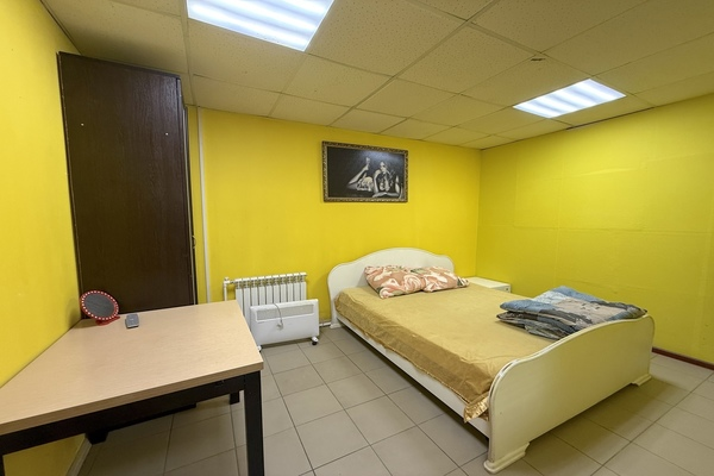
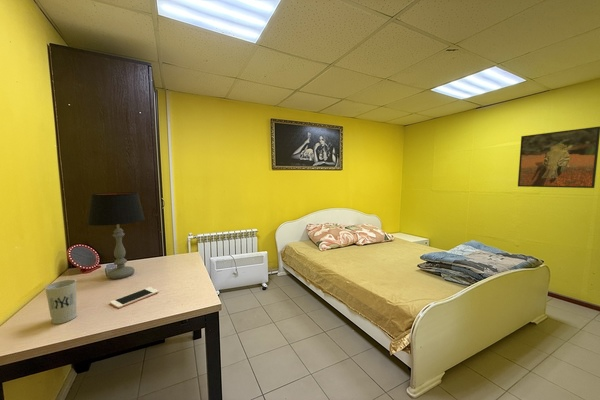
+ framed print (554, 159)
+ cell phone (135, 296)
+ table lamp (118, 235)
+ cup (62, 301)
